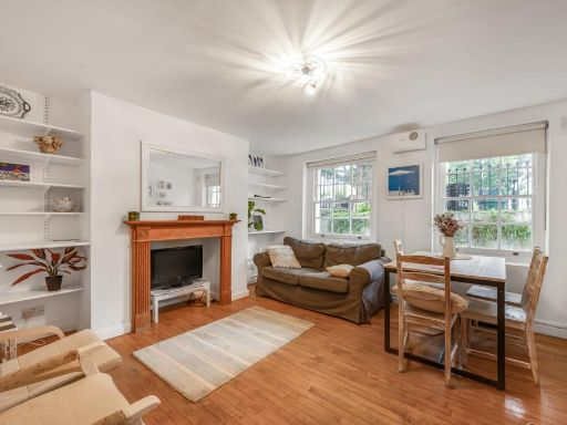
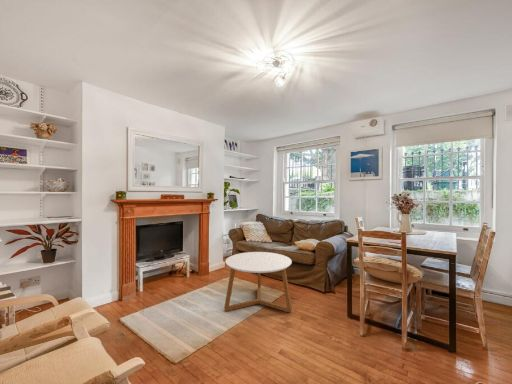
+ coffee table (258, 281)
